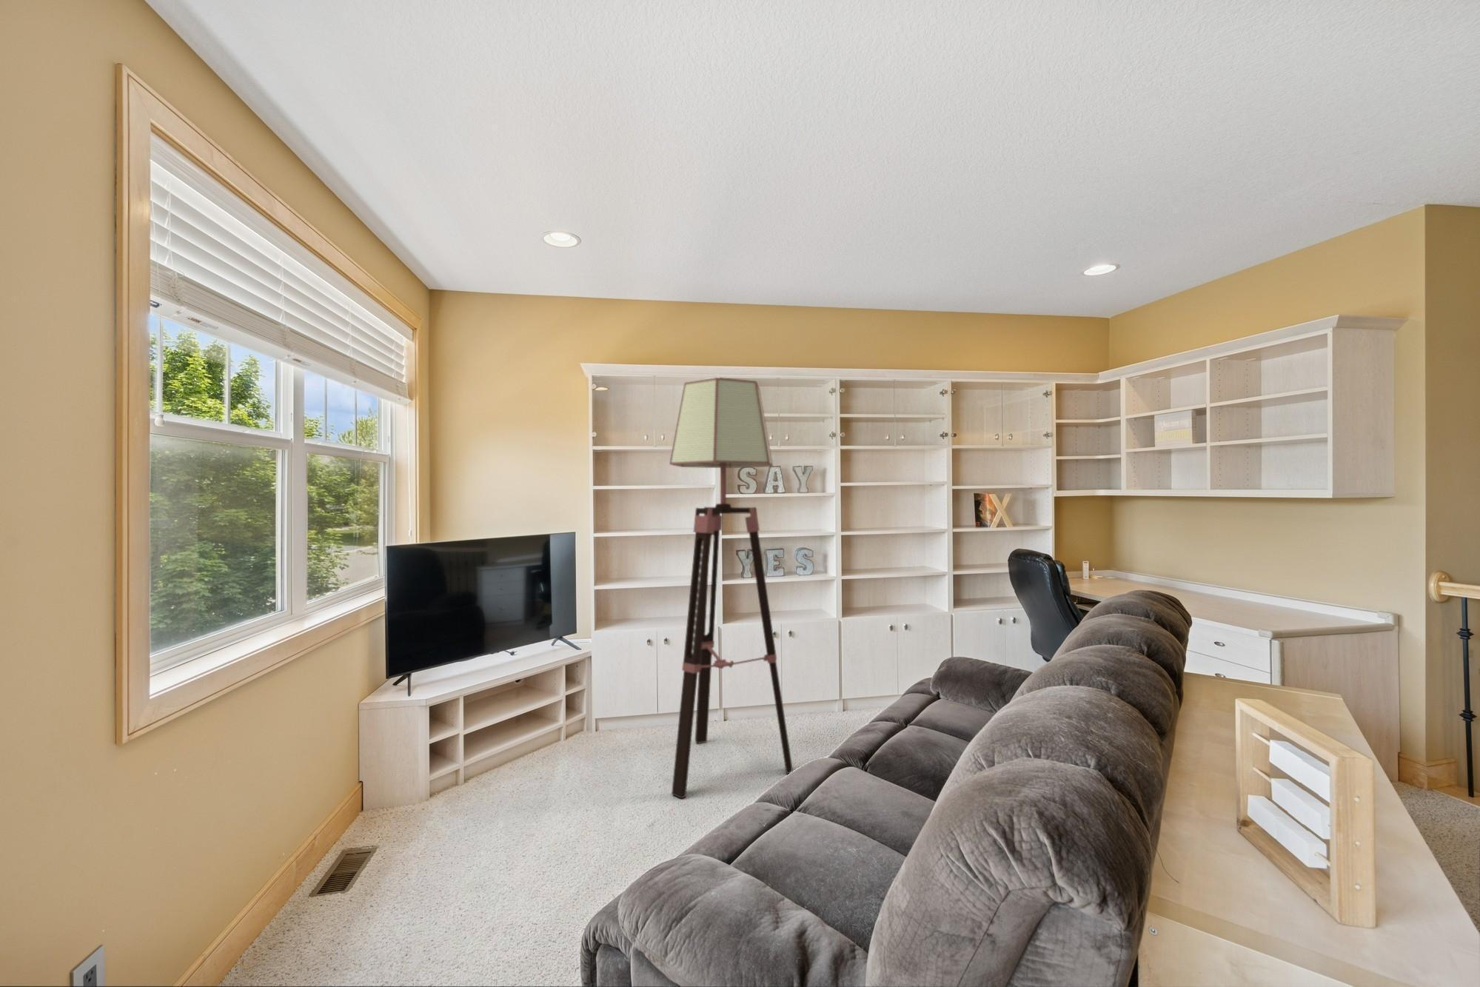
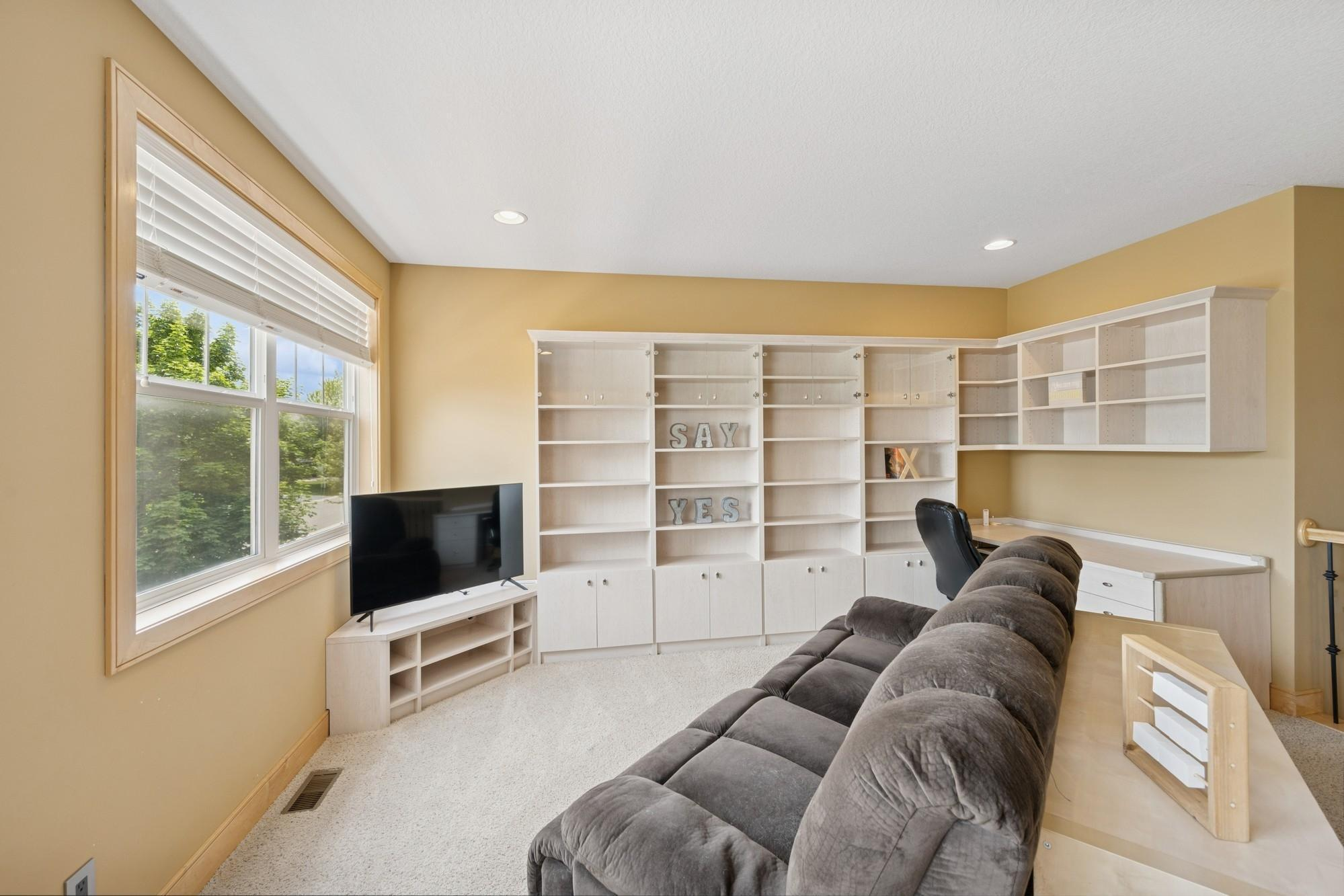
- floor lamp (717, 576)
